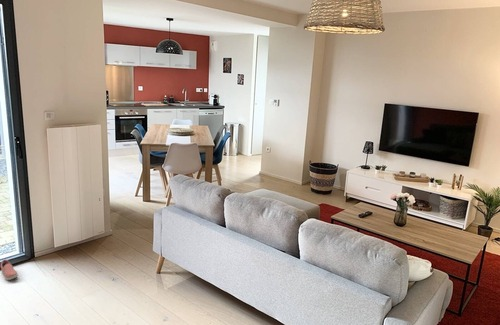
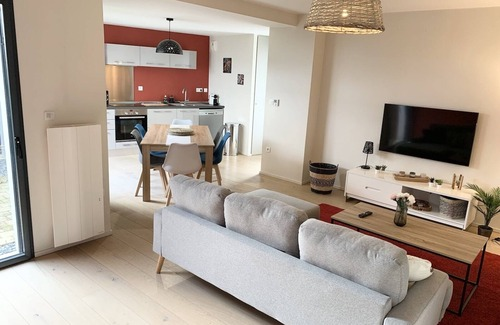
- shoe (8, 269)
